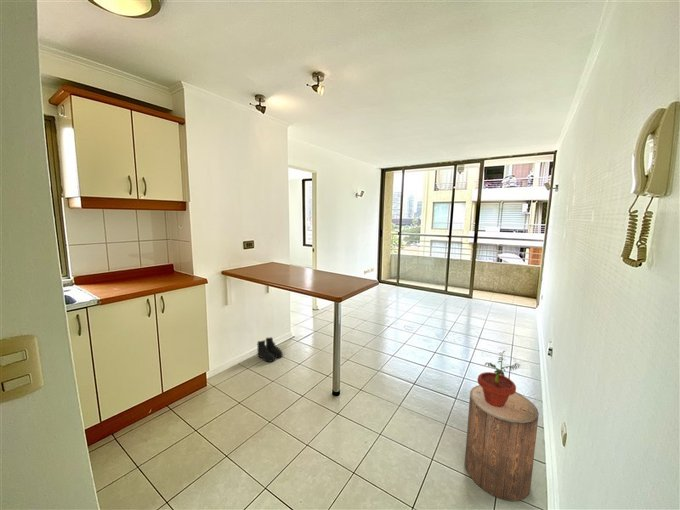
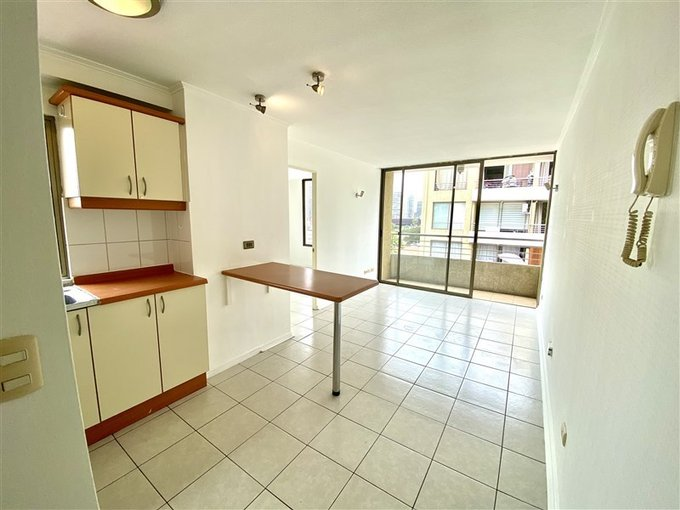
- potted plant (497, 377)
- stool (499, 437)
- boots (269, 347)
